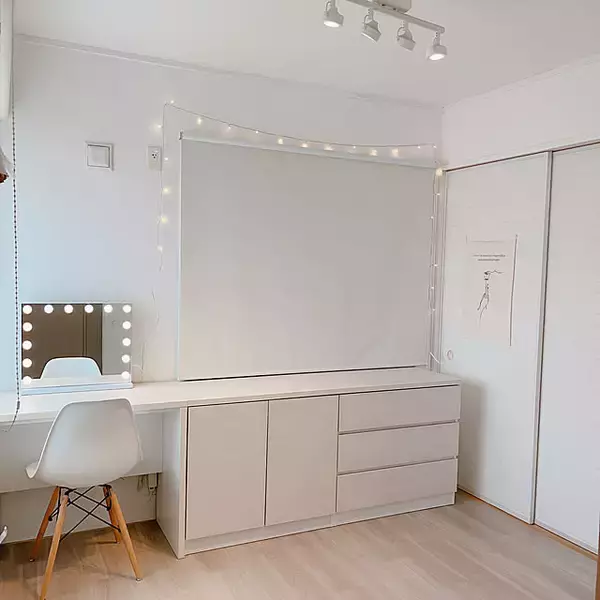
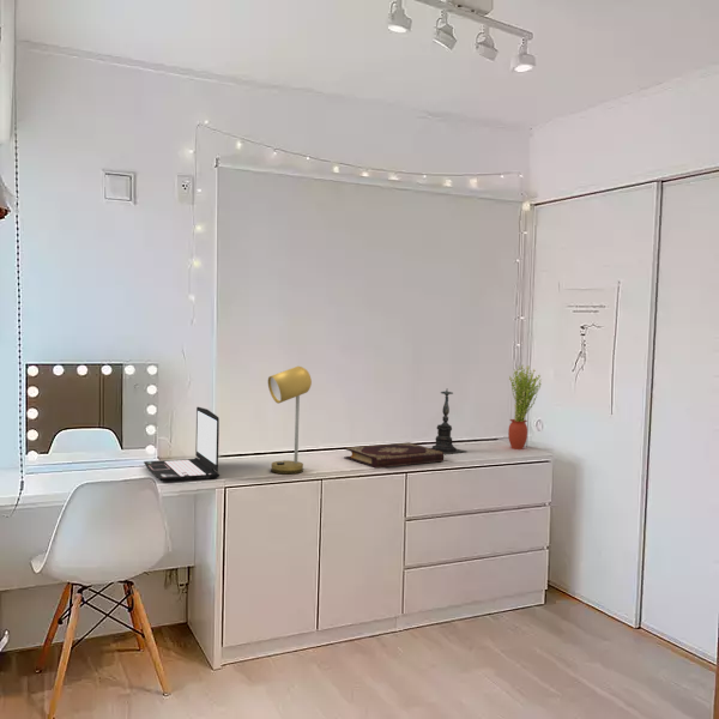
+ desk lamp (295, 418)
+ book (393, 454)
+ candle holder (445, 416)
+ potted plant (525, 406)
+ laptop (197, 441)
